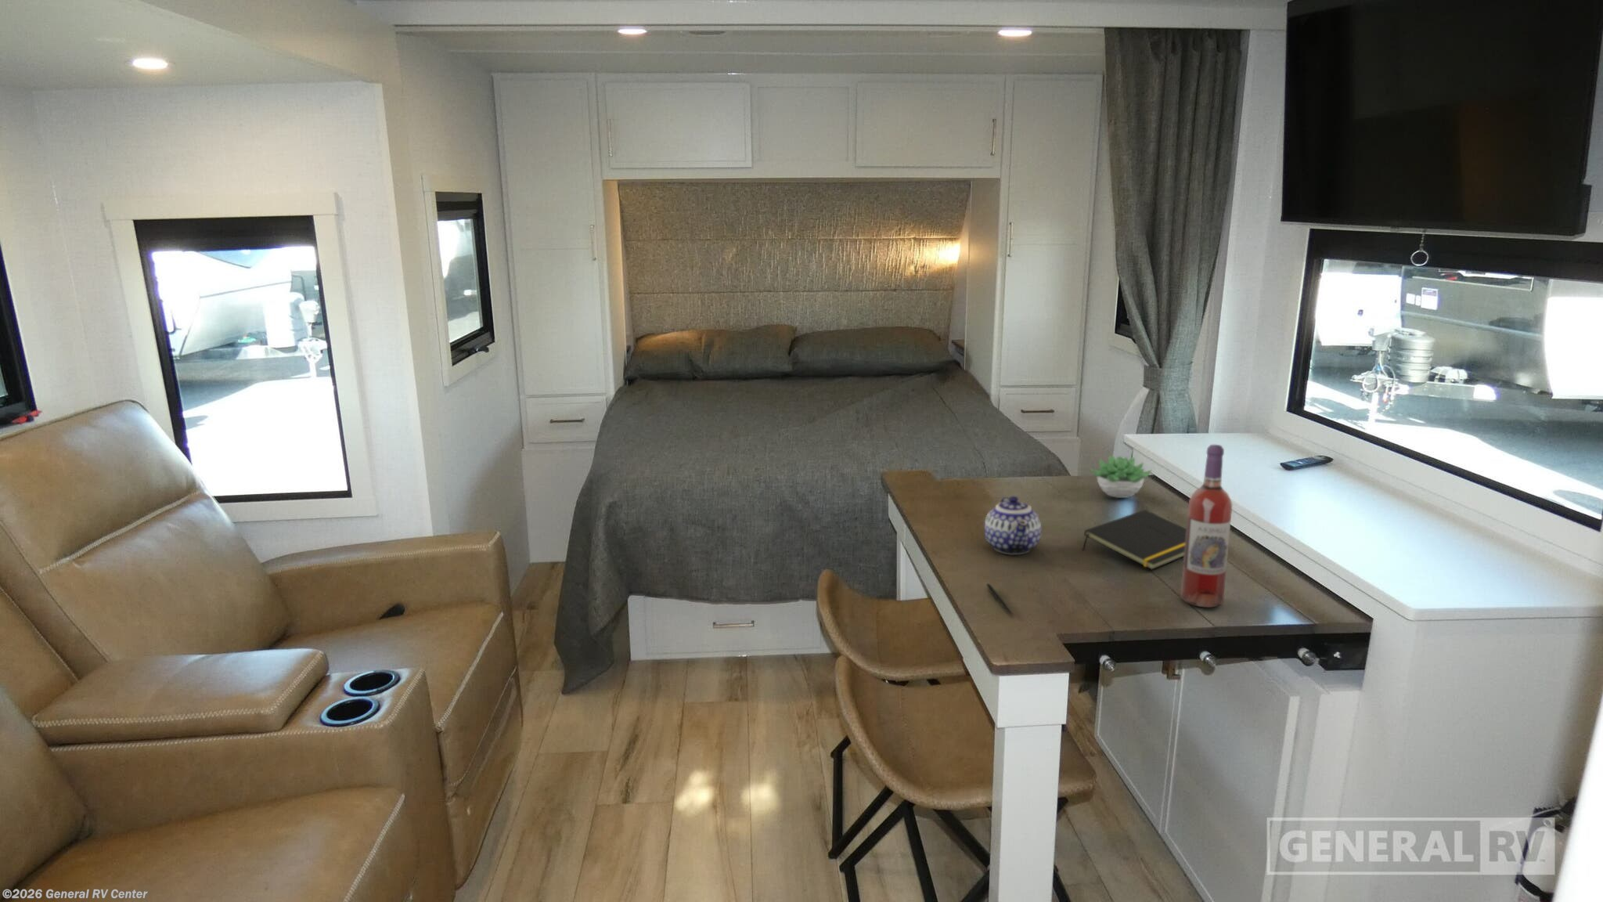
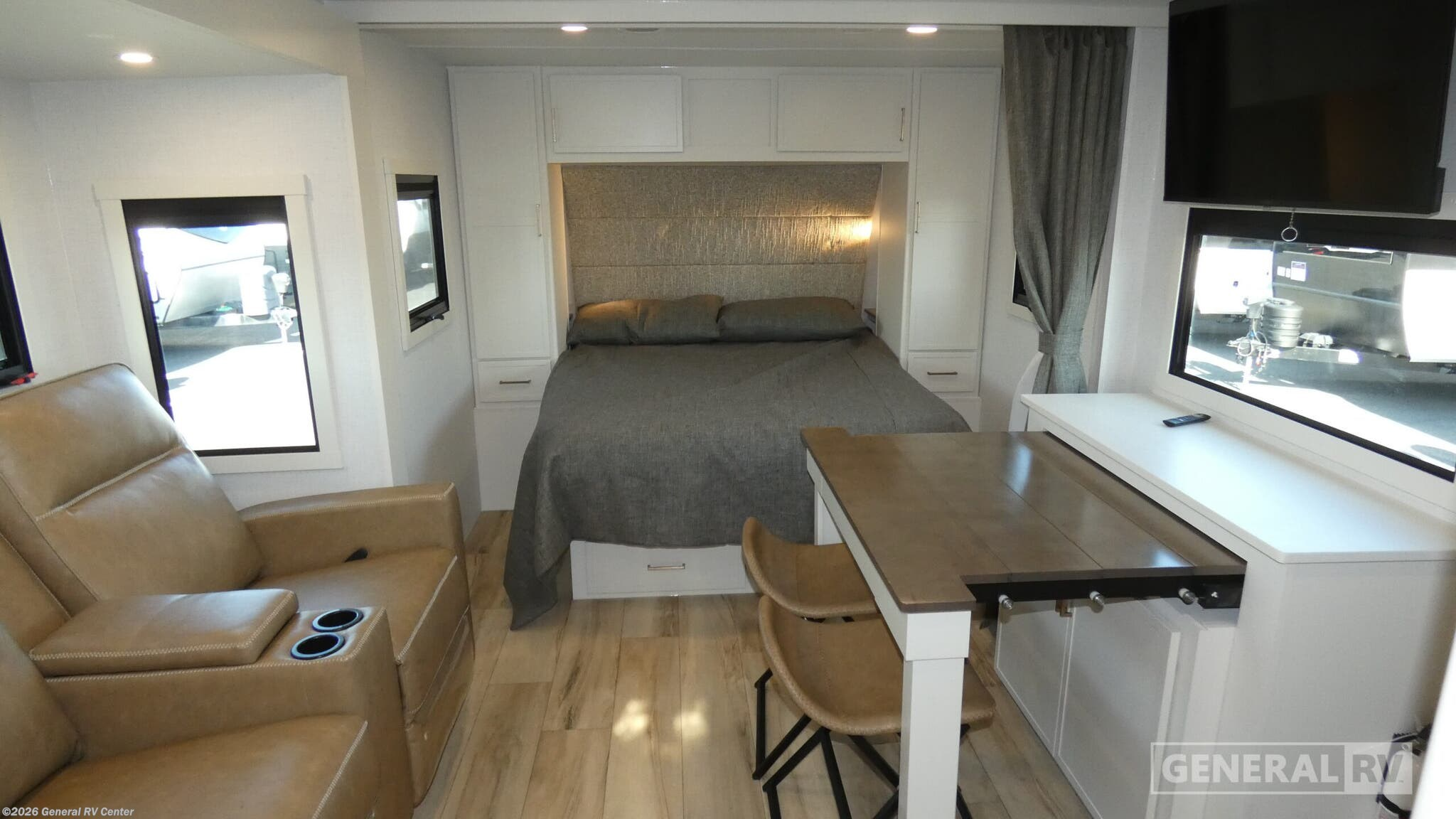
- pen (1000, 600)
- wine bottle (1208, 524)
- notepad (1147, 537)
- teapot (1013, 523)
- succulent plant (1120, 477)
